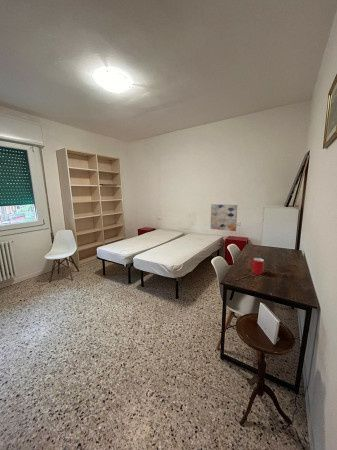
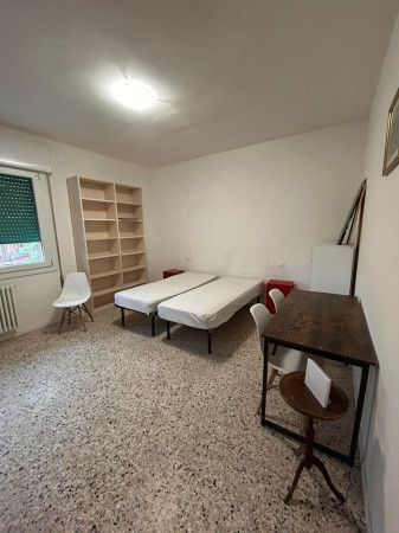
- cup (255, 265)
- wall art (223, 217)
